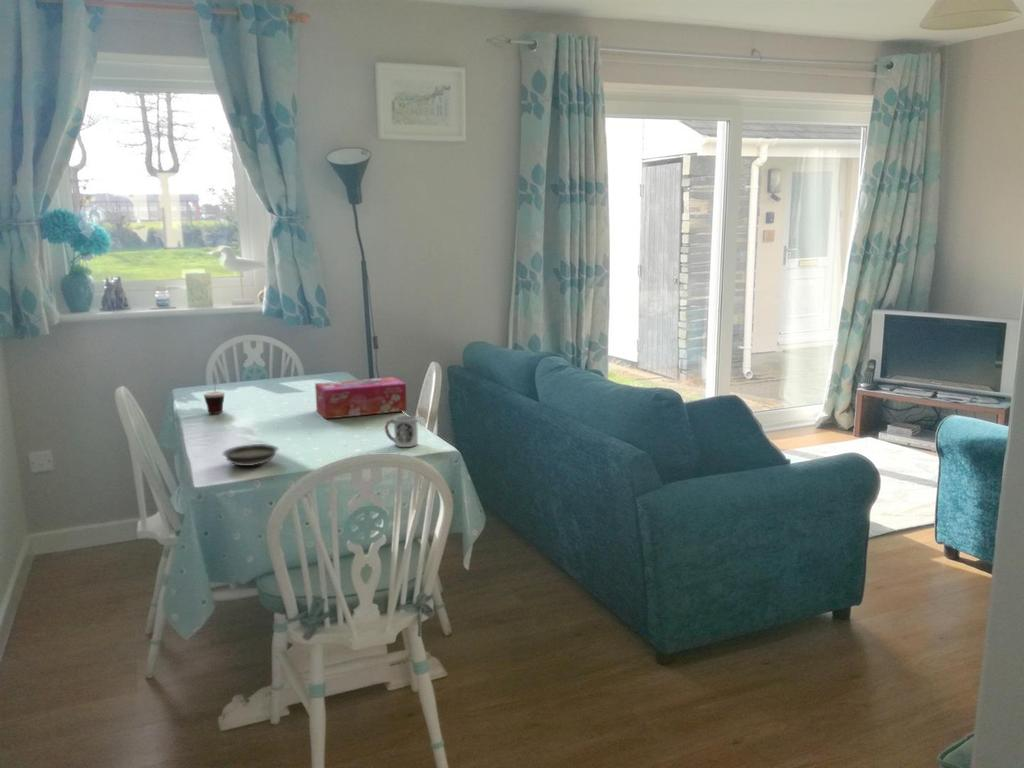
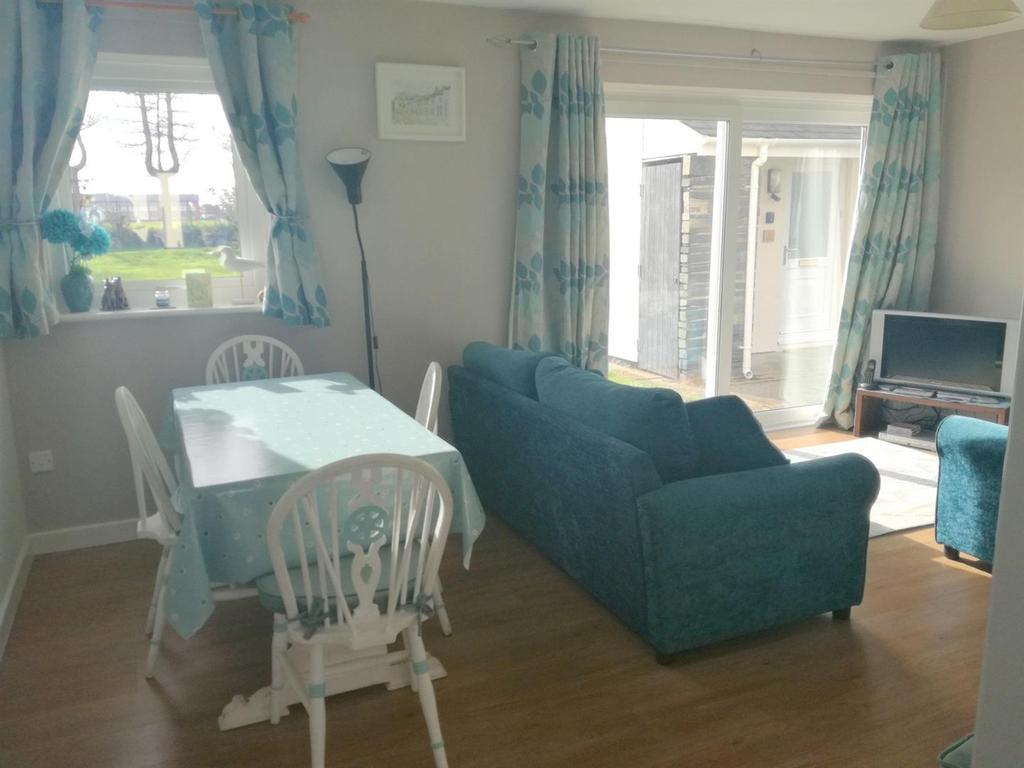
- saucer (251, 456)
- cup (401, 431)
- tissue box (360, 397)
- cup (215, 394)
